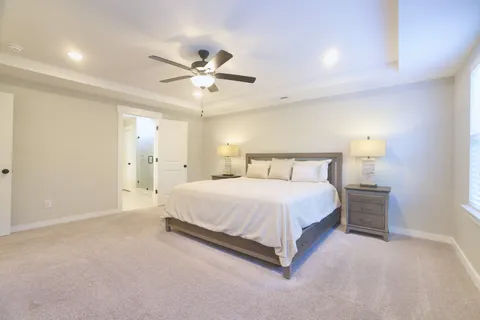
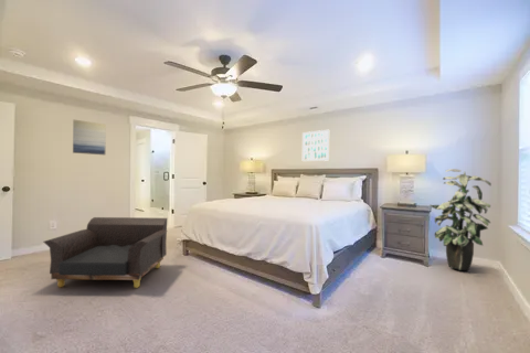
+ indoor plant (457, 218)
+ wall art (315, 146)
+ armchair (113, 249)
+ wall art (89, 138)
